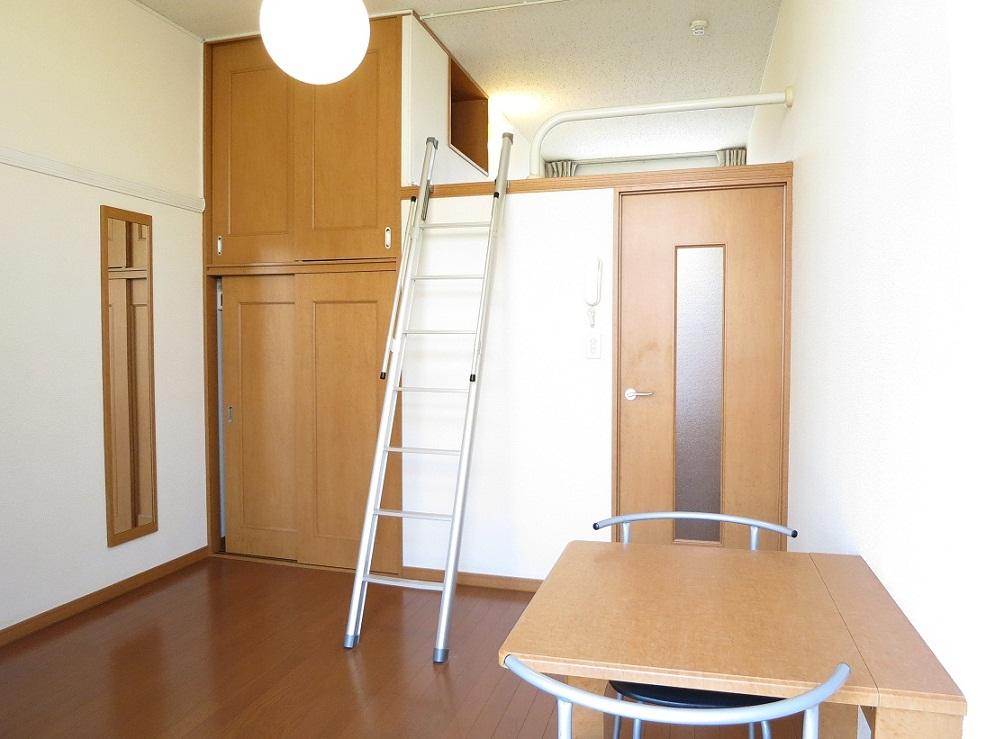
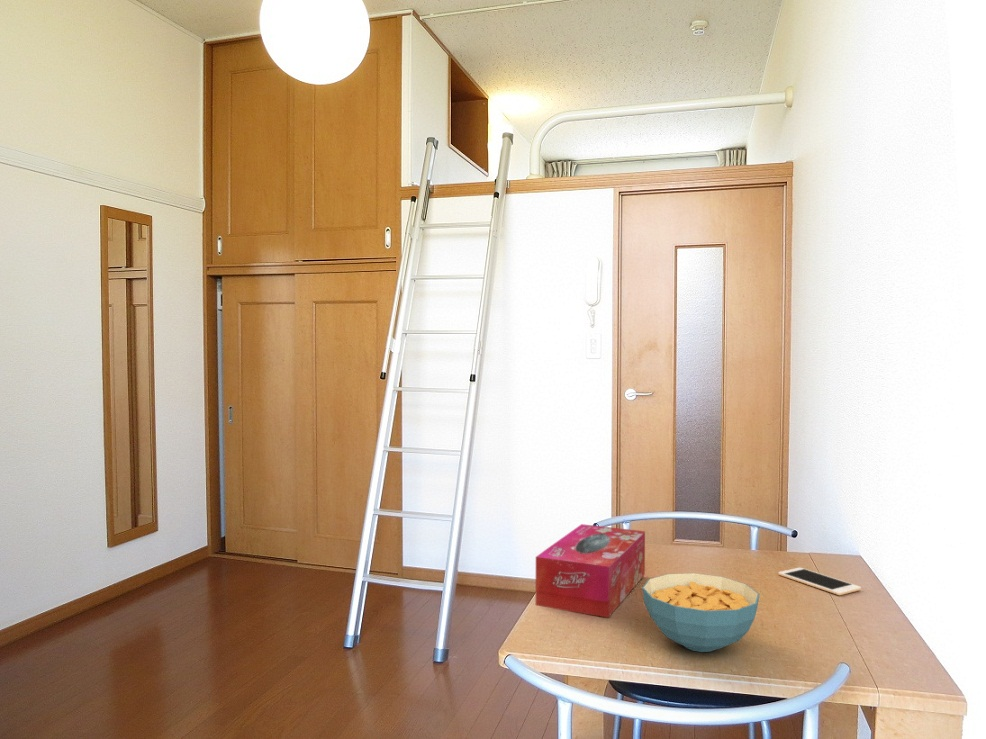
+ cell phone (818, 580)
+ cereal bowl (699, 617)
+ tissue box (593, 566)
